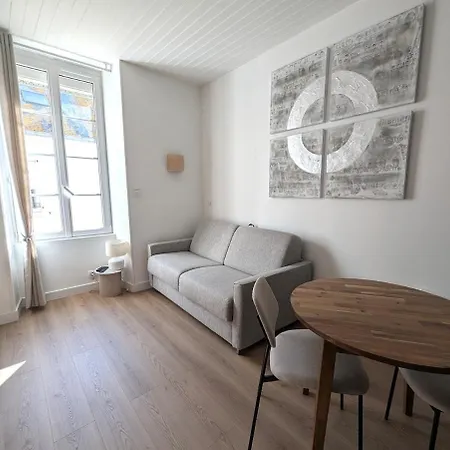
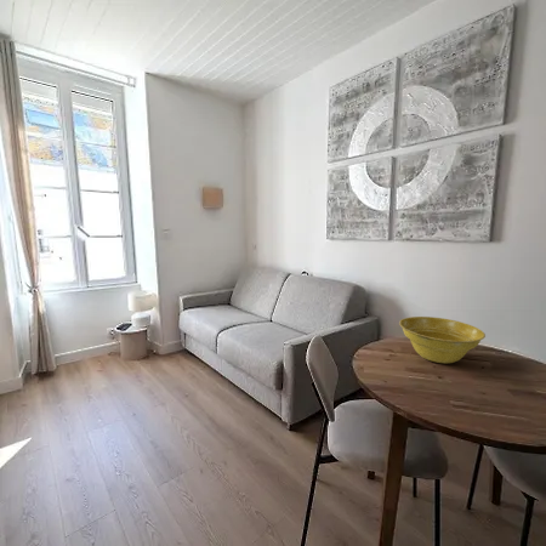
+ planter bowl (438, 341)
